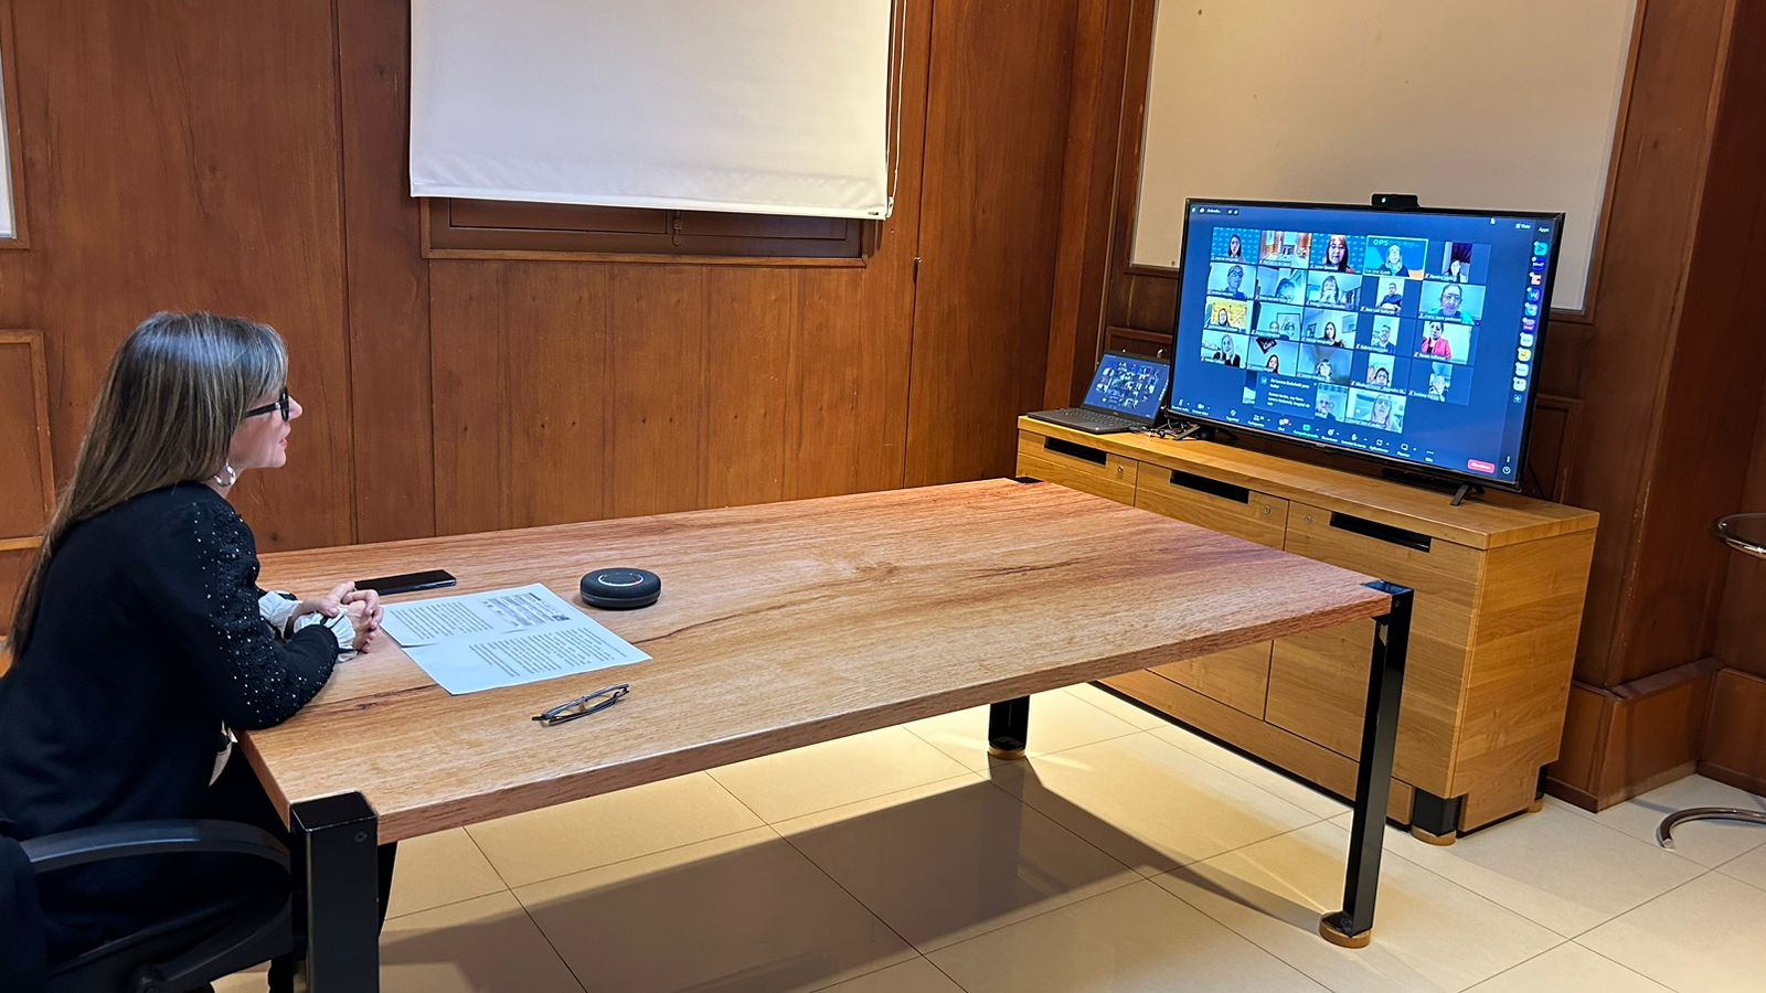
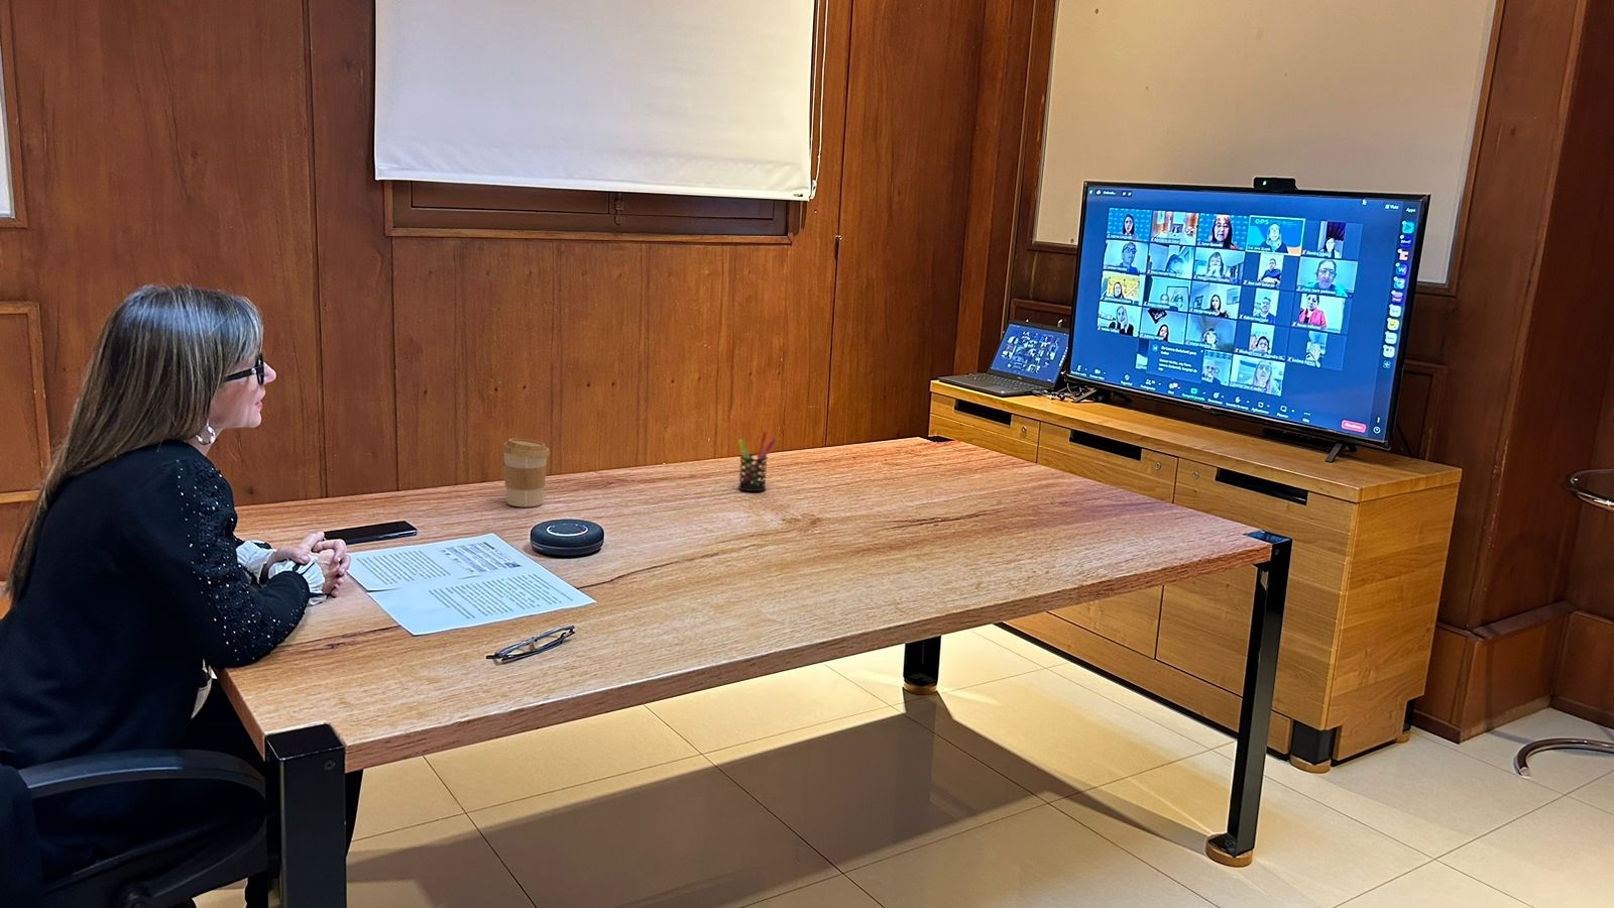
+ coffee cup (525, 471)
+ pen holder (752, 460)
